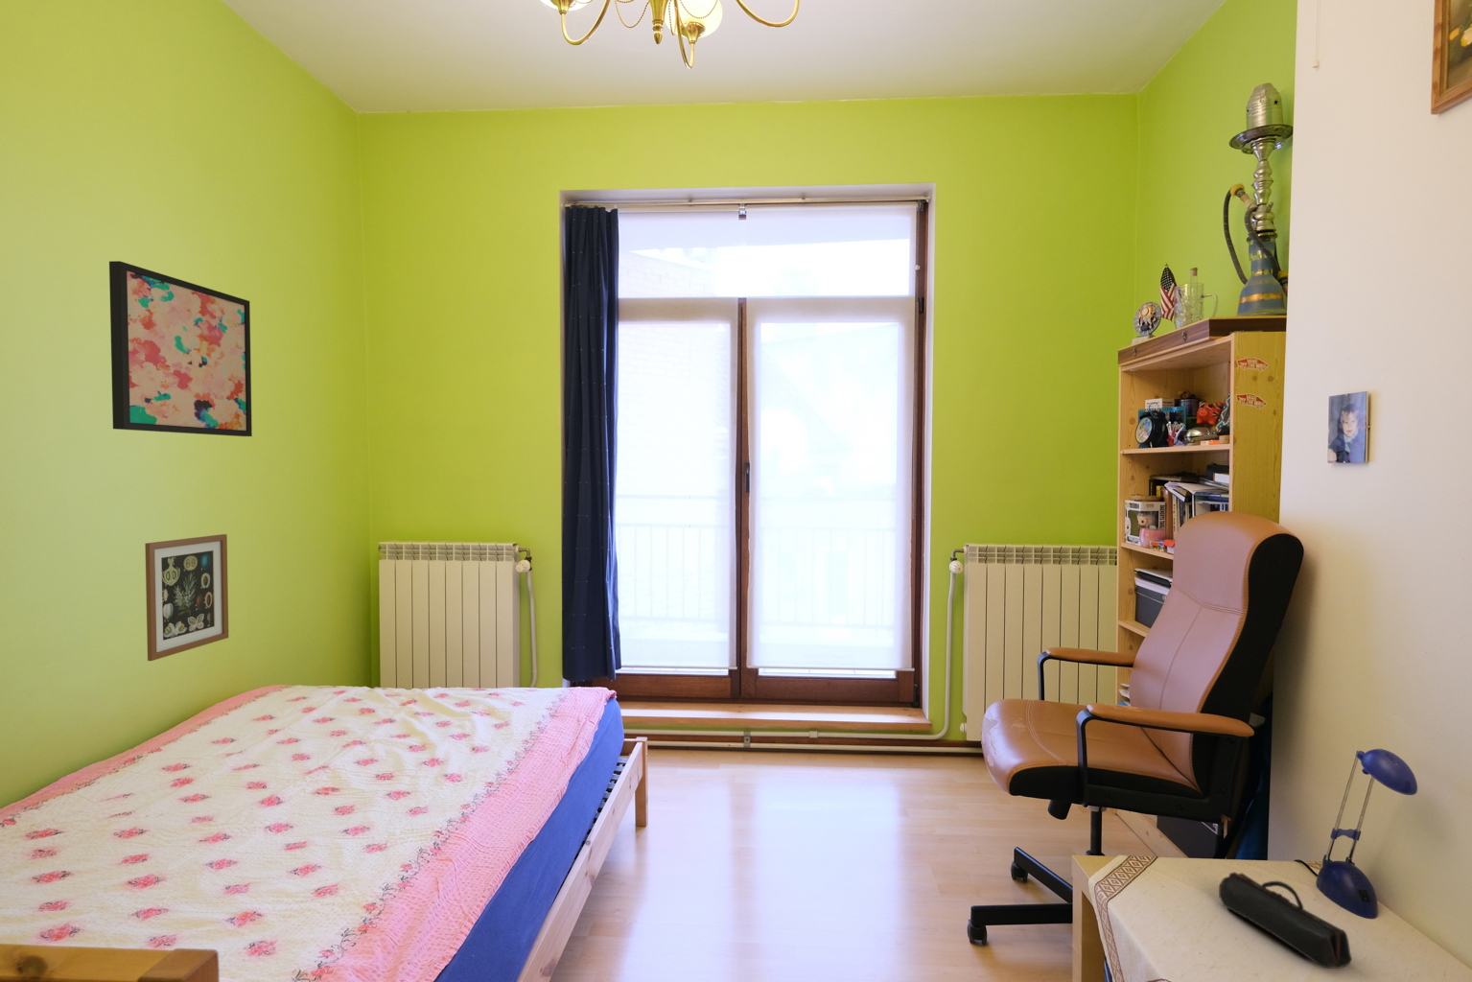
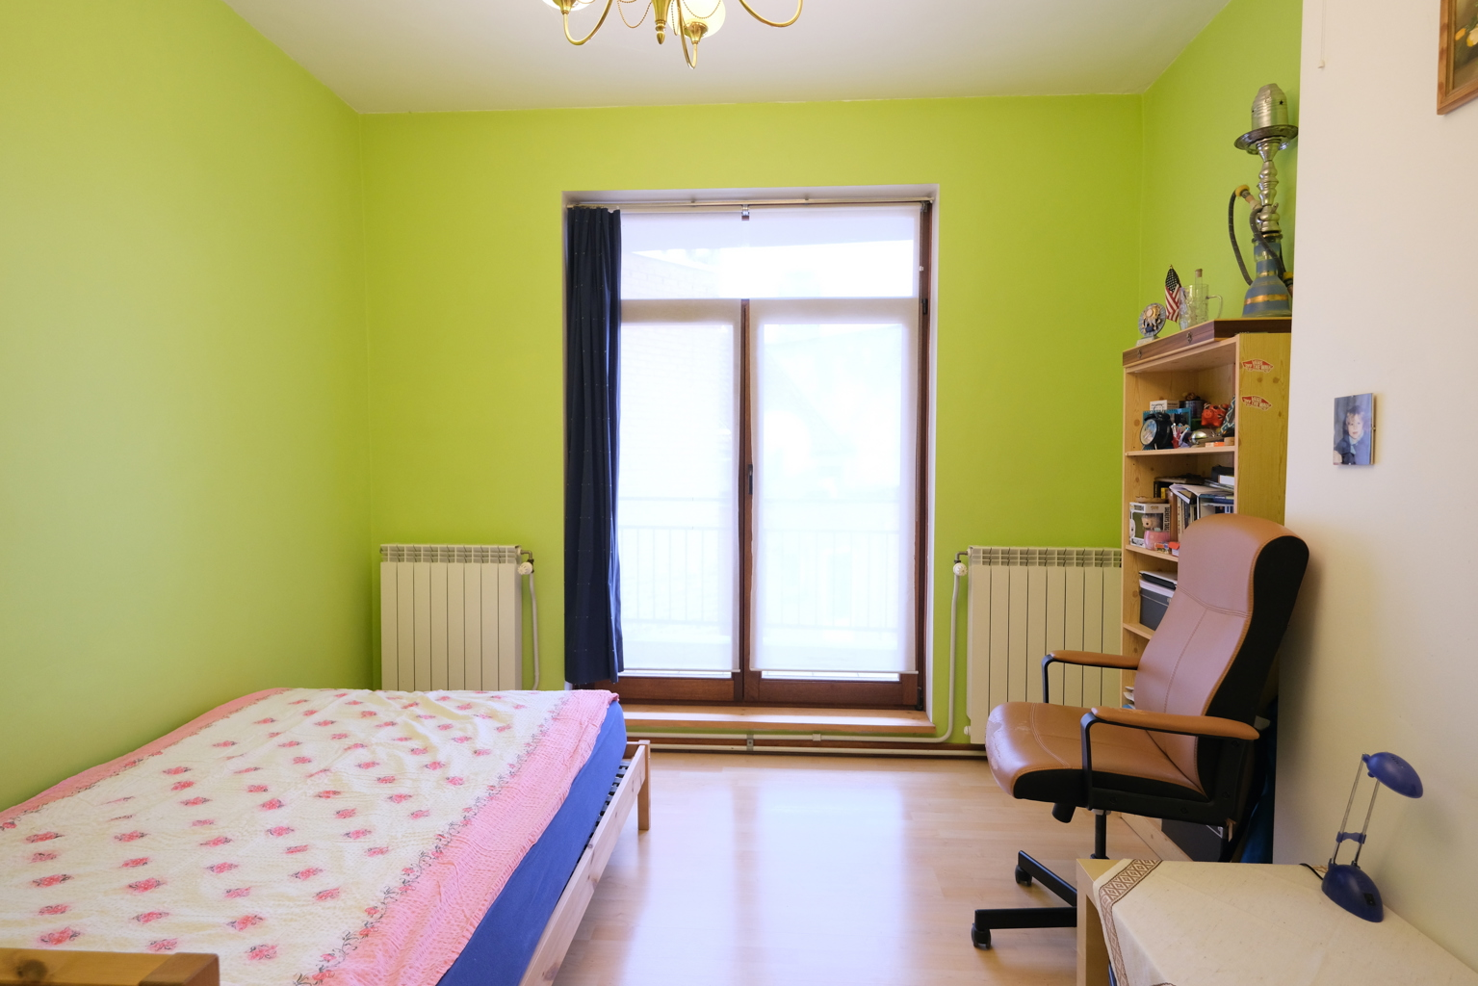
- wall art (187, 357)
- pencil case (1280, 907)
- wall art (189, 594)
